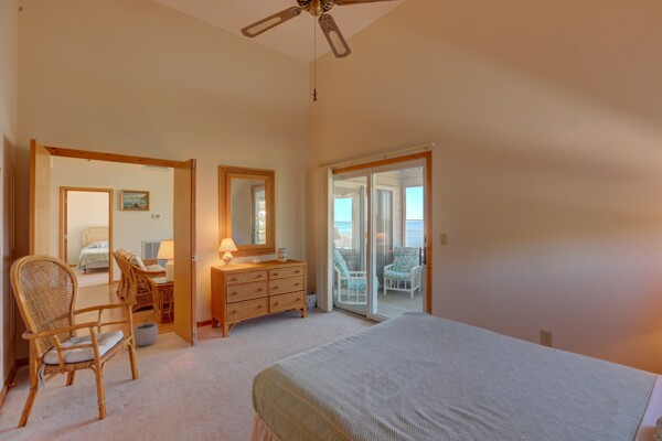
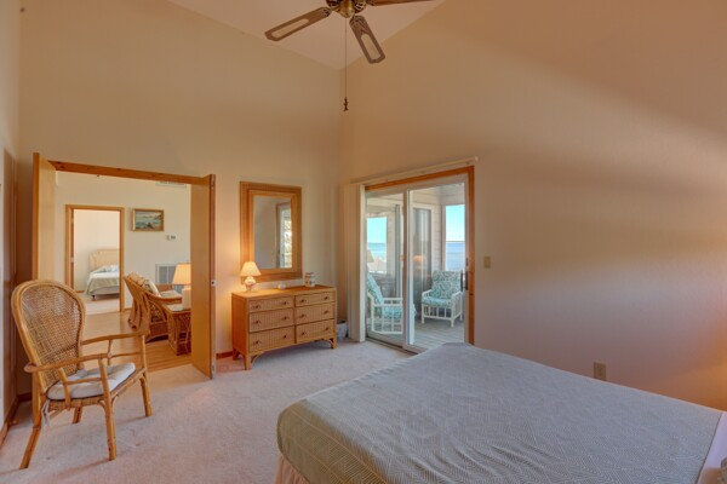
- plant pot (146, 331)
